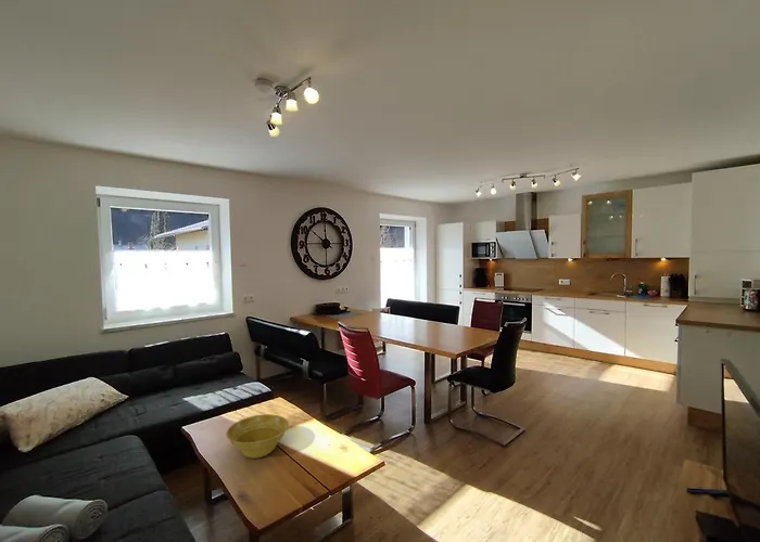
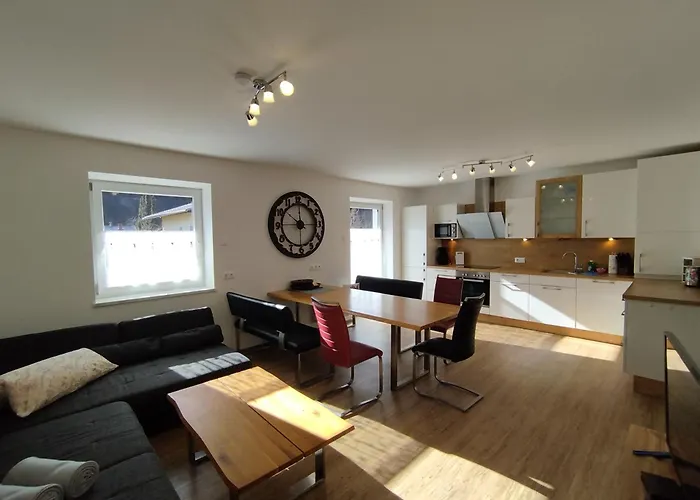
- planter bowl (258, 439)
